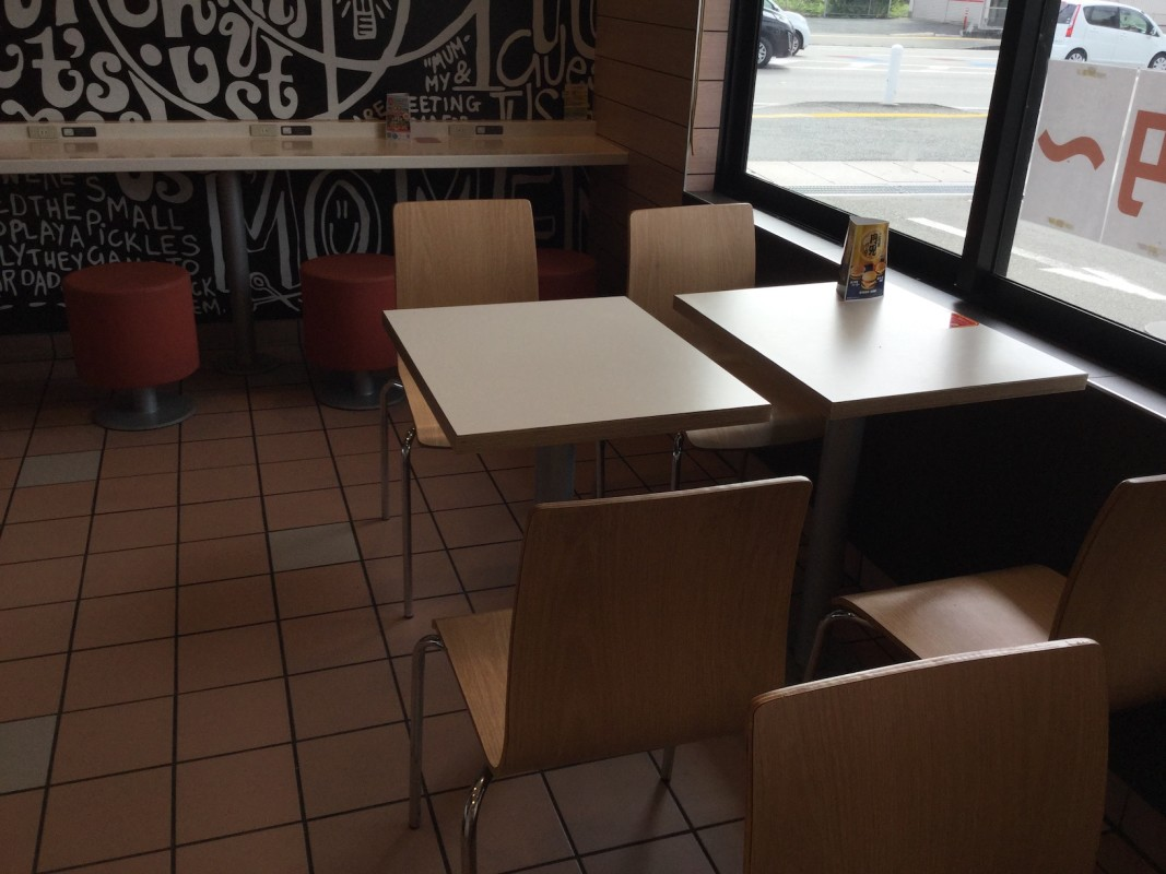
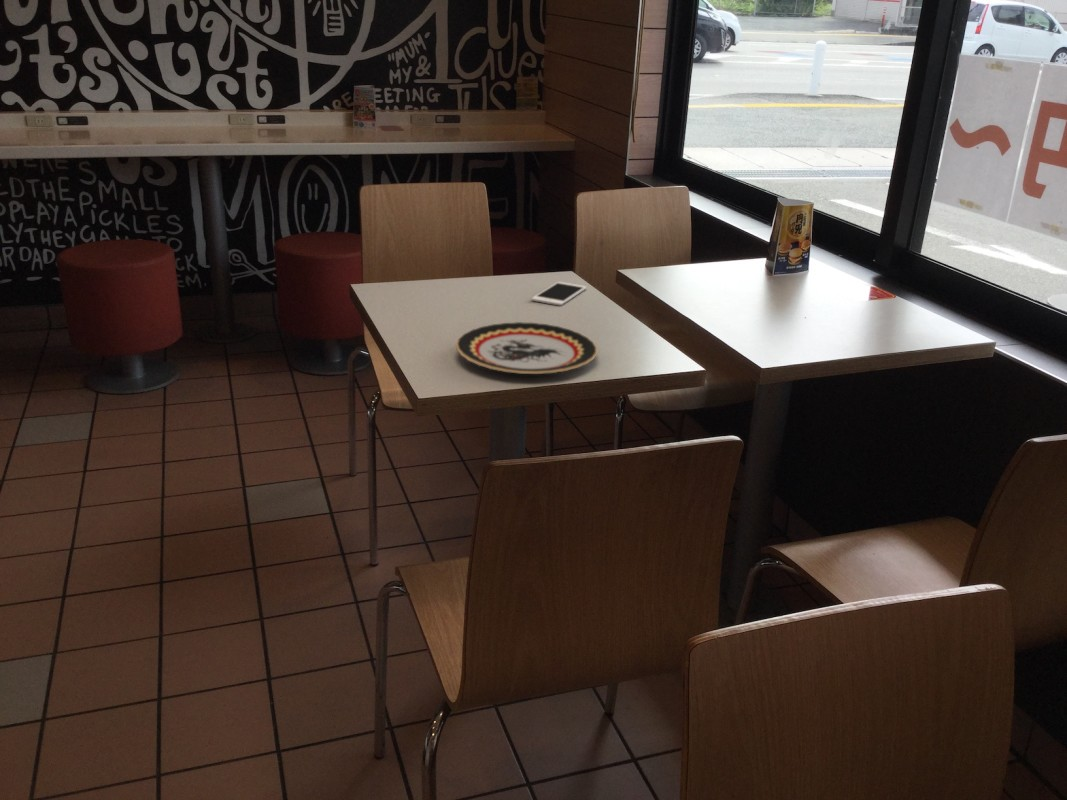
+ cell phone (559, 293)
+ plate (526, 350)
